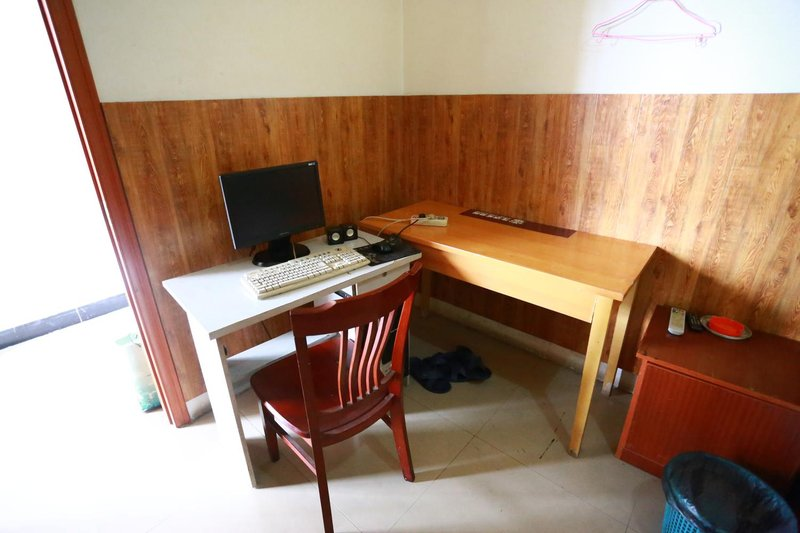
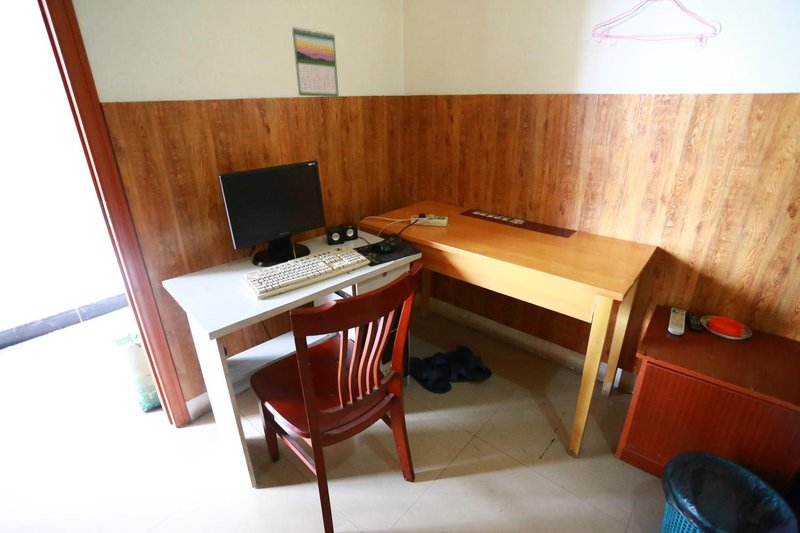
+ calendar (316, 63)
